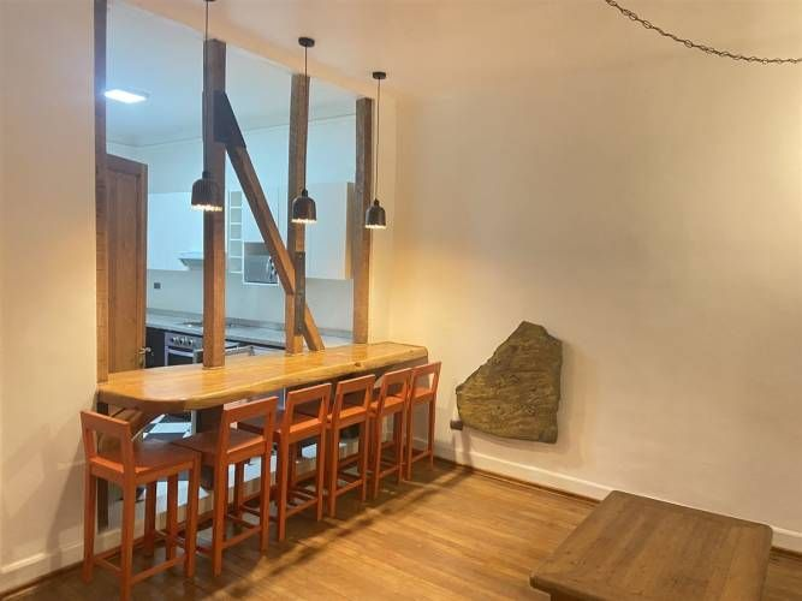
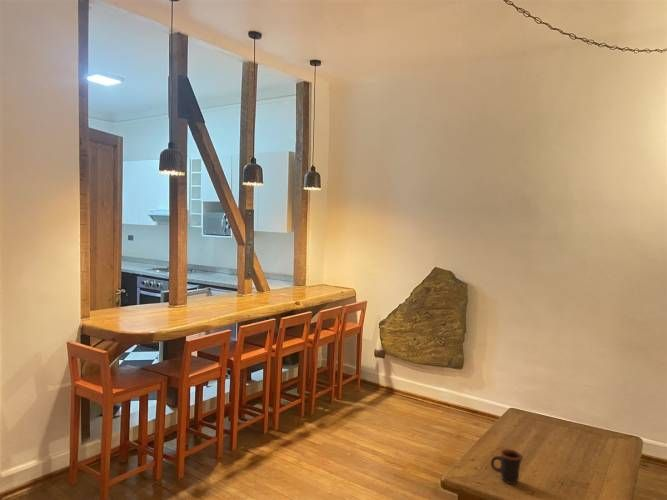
+ mug (506, 465)
